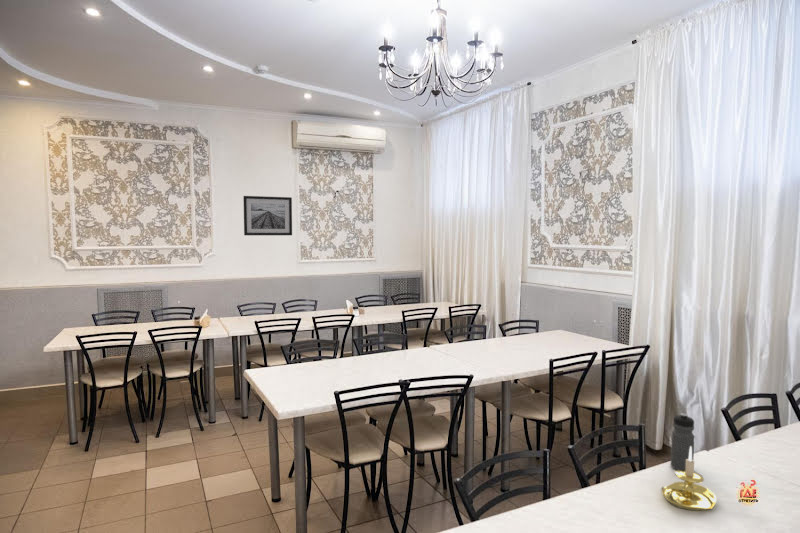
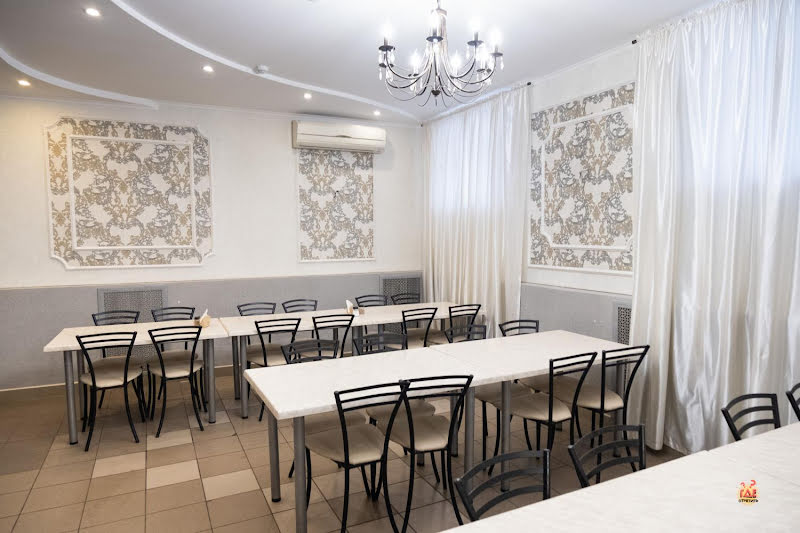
- wall art (268, 216)
- water bottle (682, 440)
- candle holder (686, 474)
